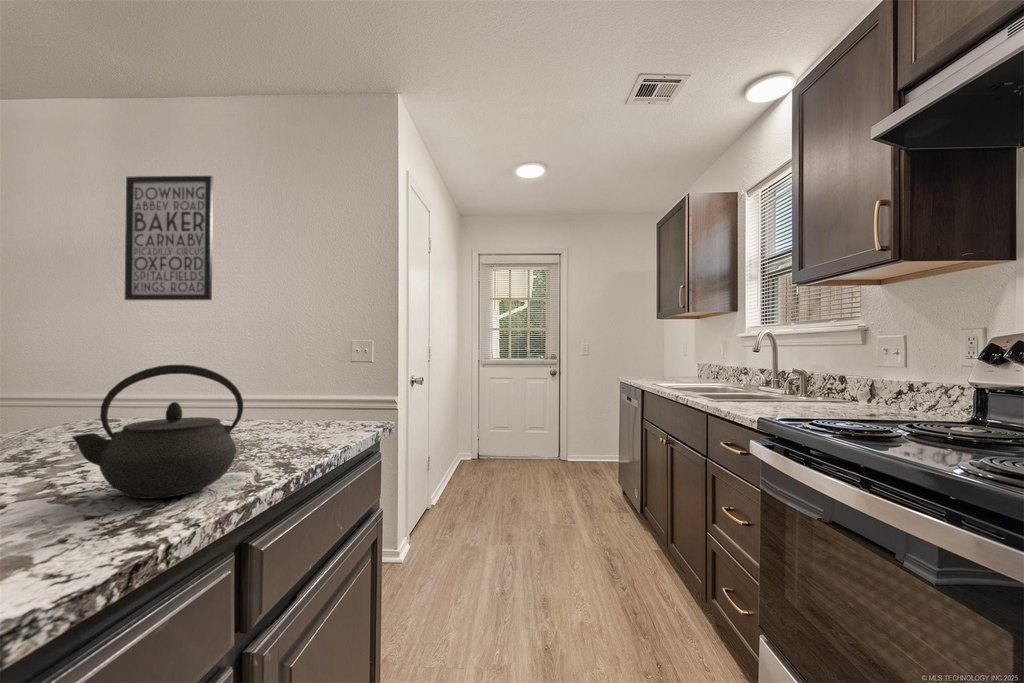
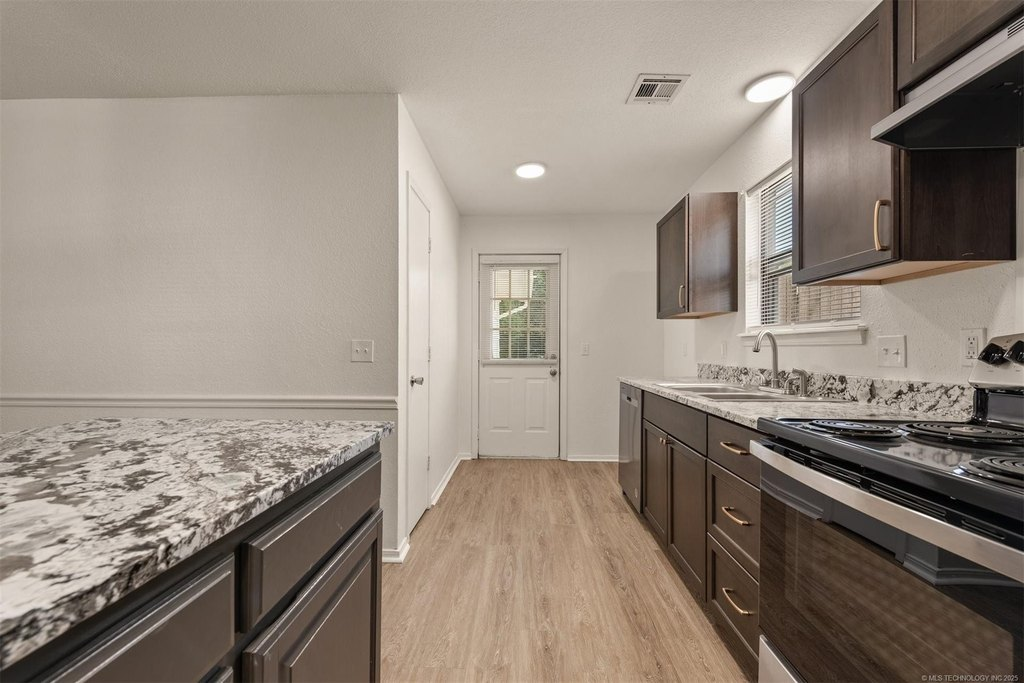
- wall art (168, 238)
- kettle (163, 427)
